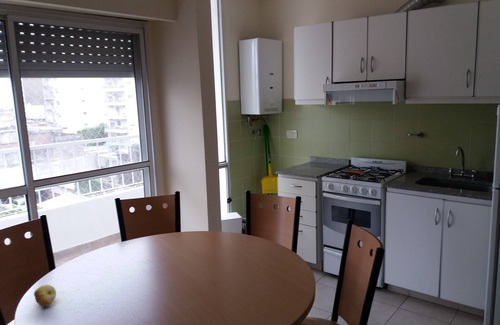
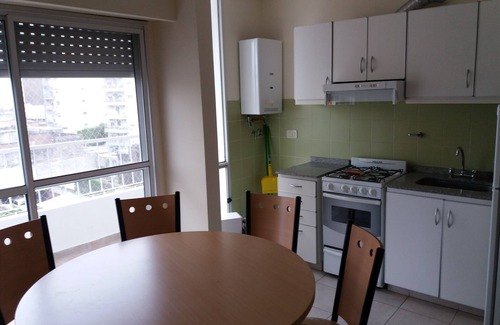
- fruit (45, 295)
